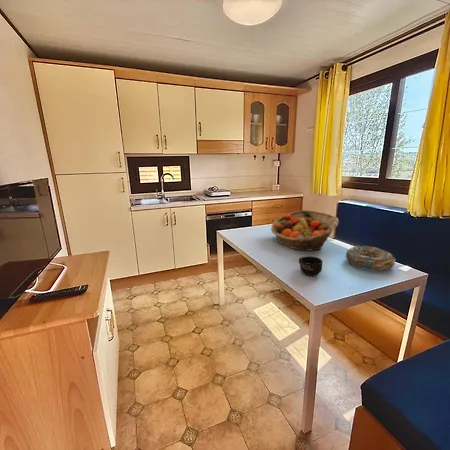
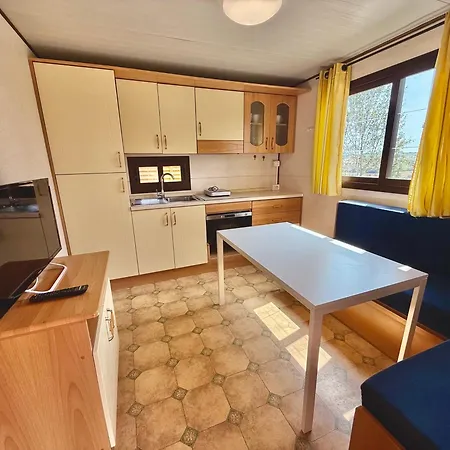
- decorative bowl (369, 257)
- mug (309, 265)
- fruit basket (302, 228)
